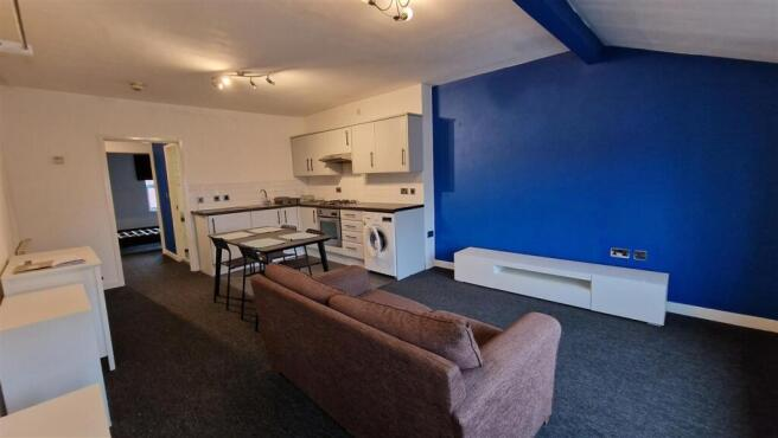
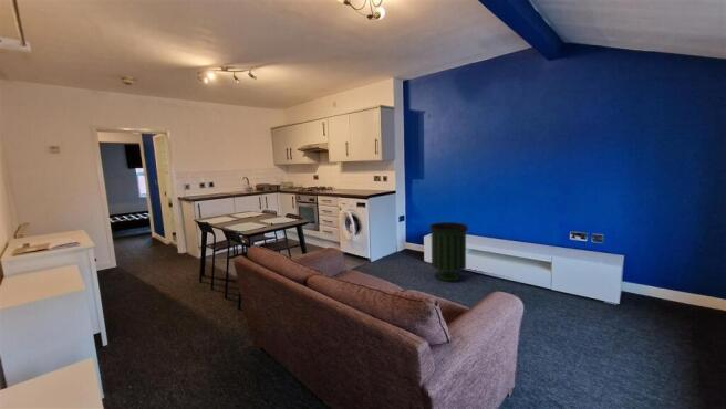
+ trash can (448, 251)
